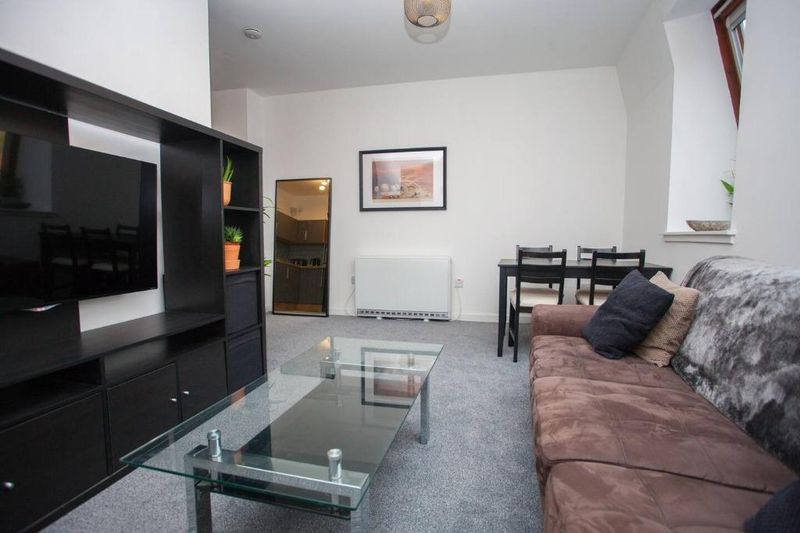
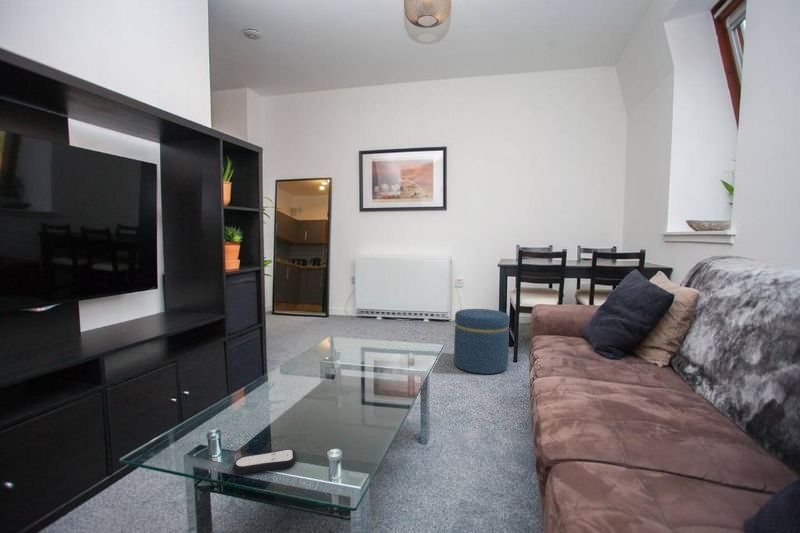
+ remote control (265, 461)
+ ottoman (481, 338)
